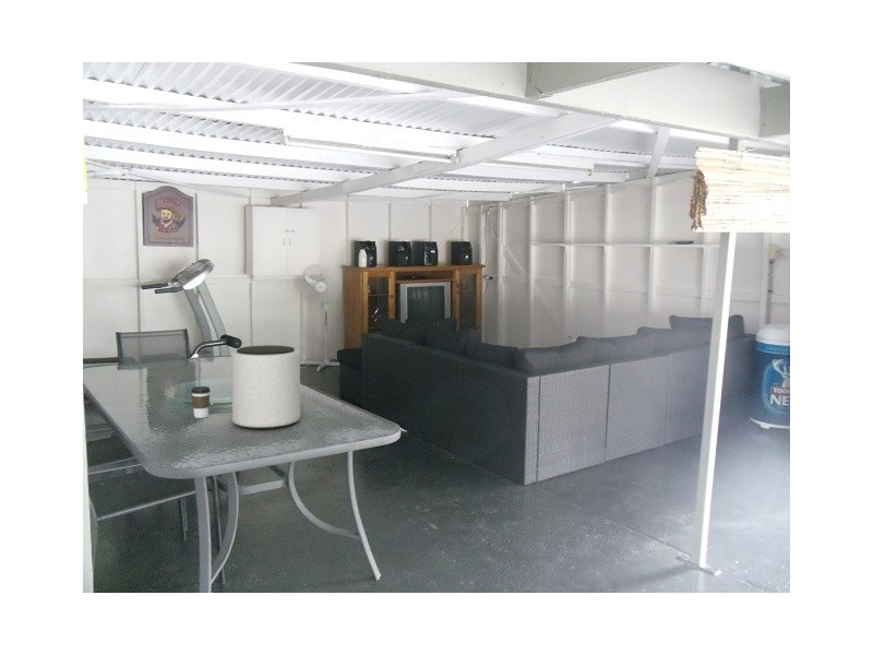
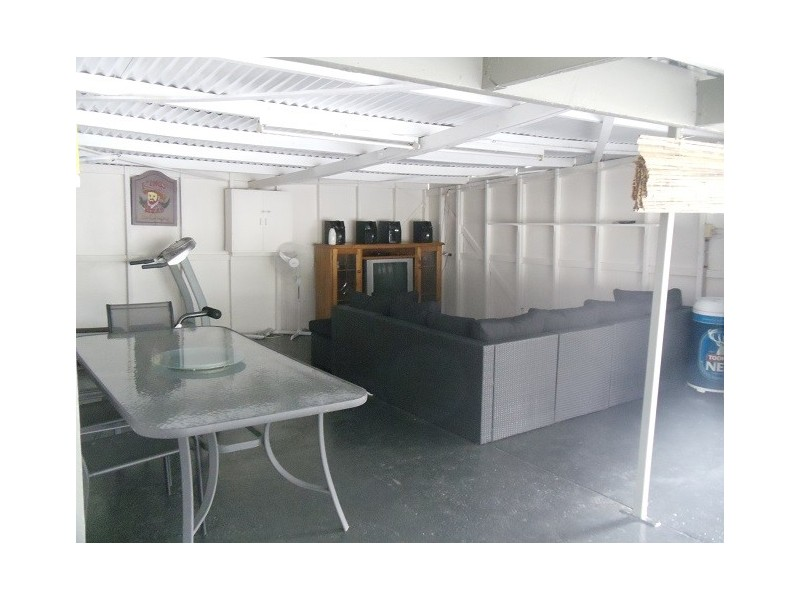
- plant pot (266, 385)
- coffee cup (201, 402)
